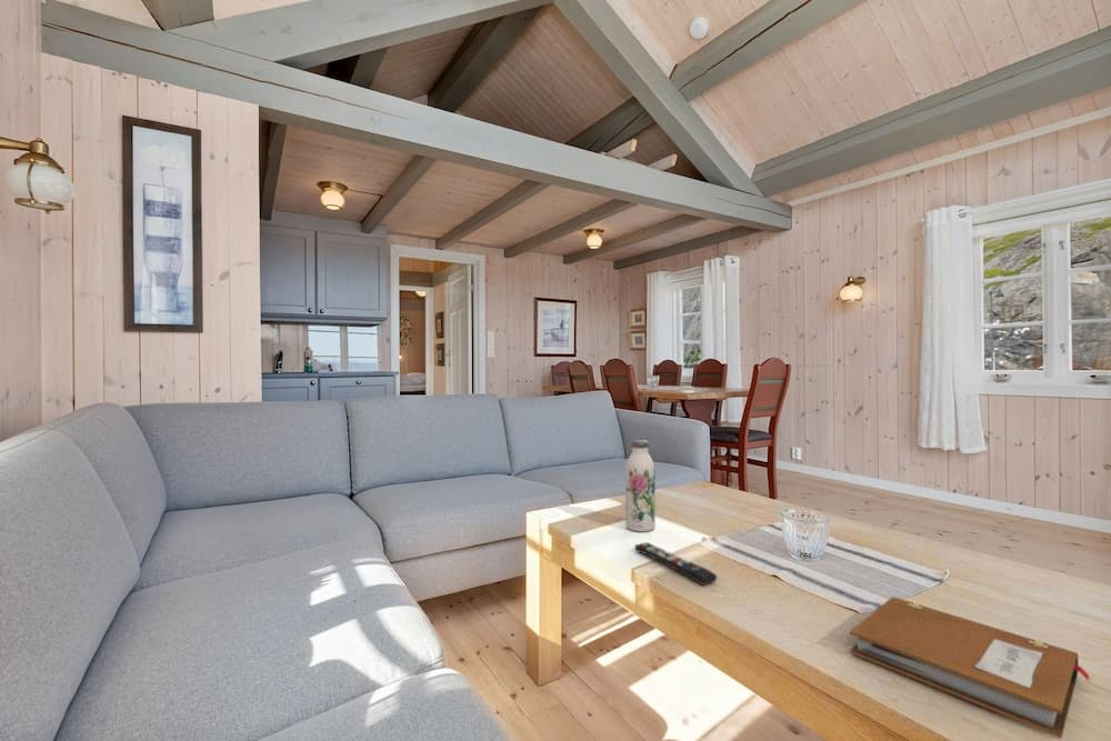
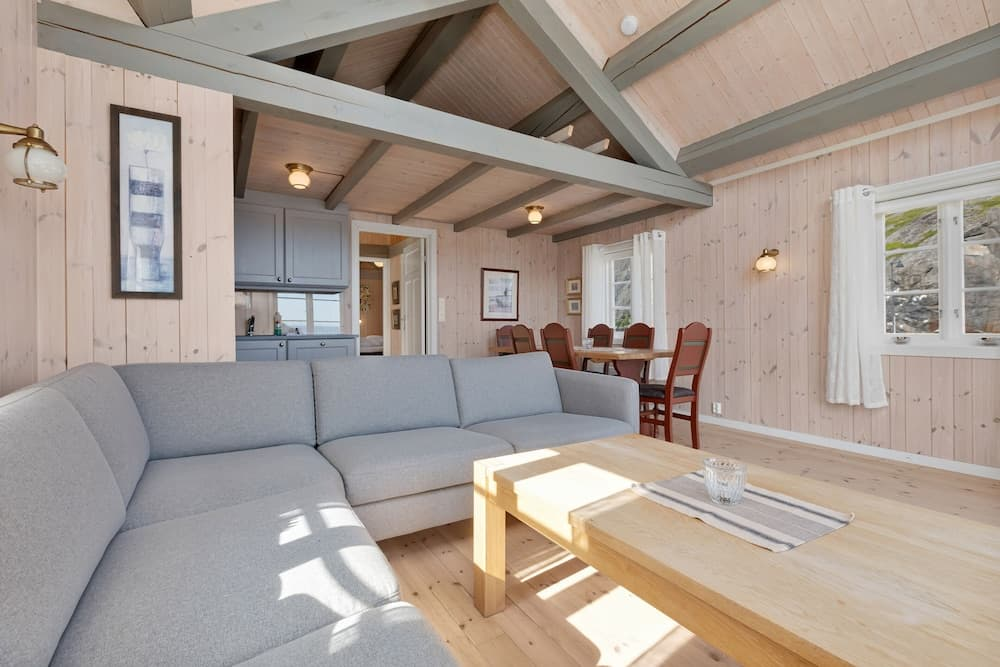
- remote control (672, 561)
- water bottle (640, 483)
- notebook (965, 653)
